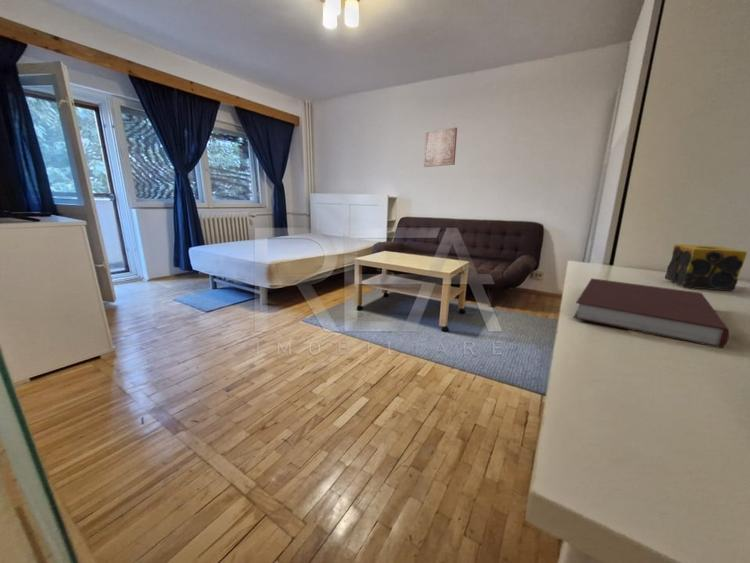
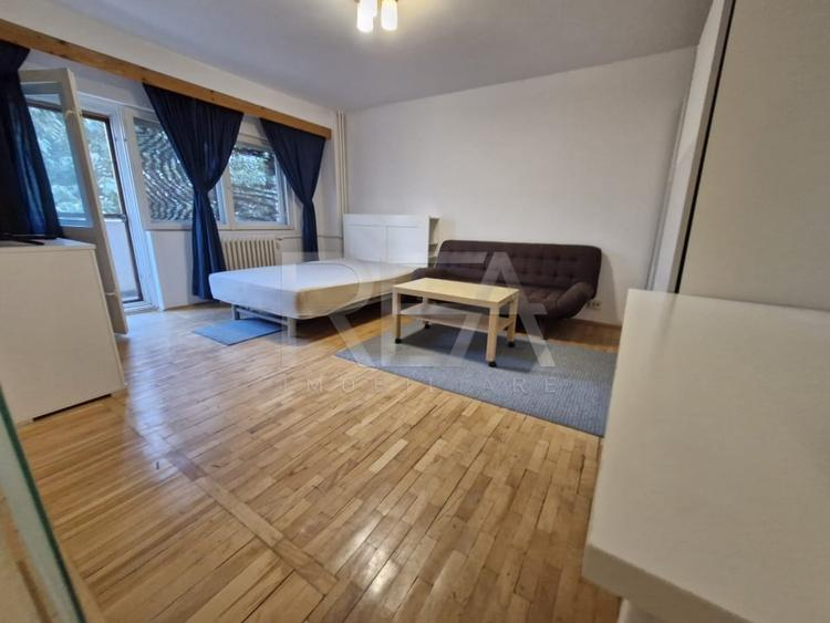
- wall art (439, 148)
- candle (701, 266)
- notebook (641, 304)
